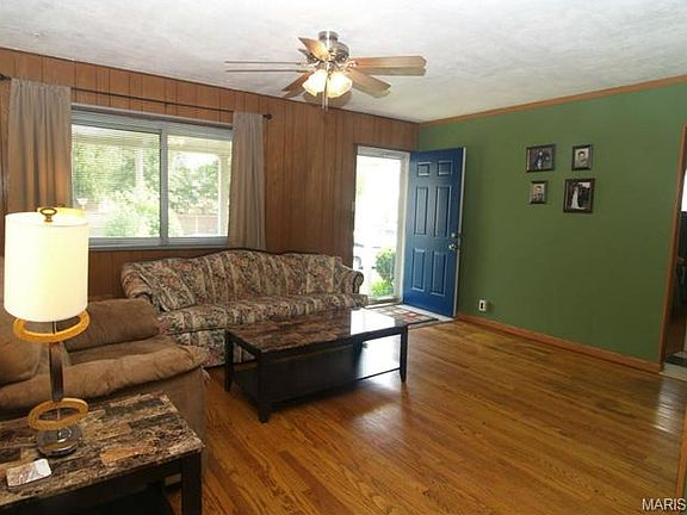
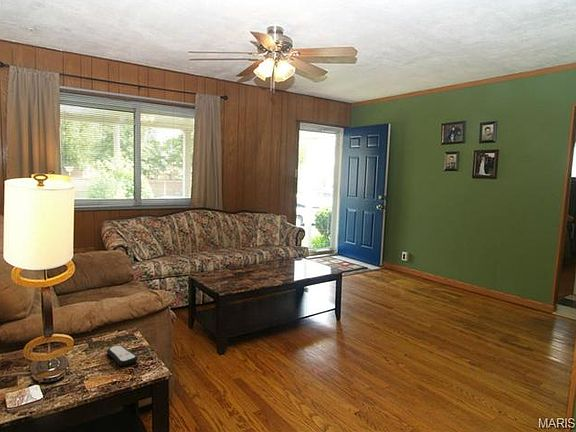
+ remote control (121, 354)
